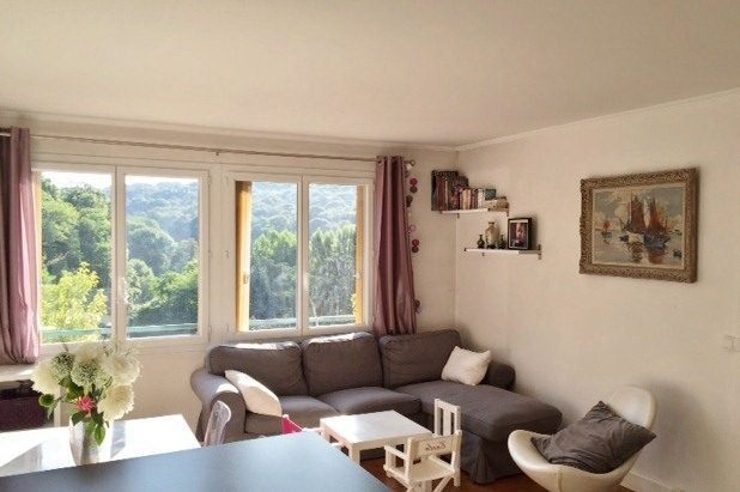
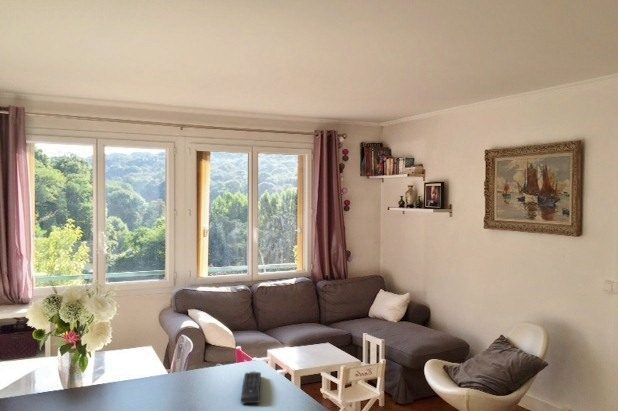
+ remote control (251, 384)
